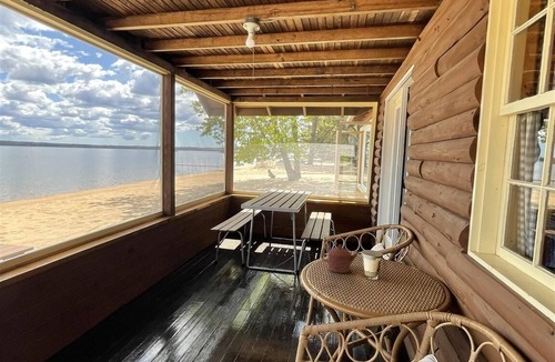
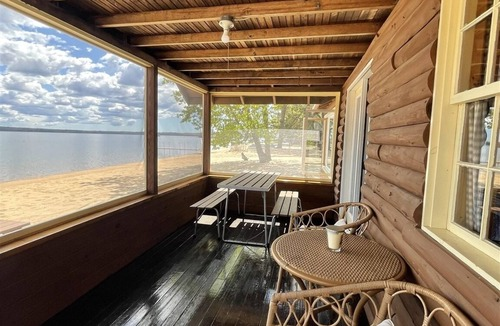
- teapot (340, 257)
